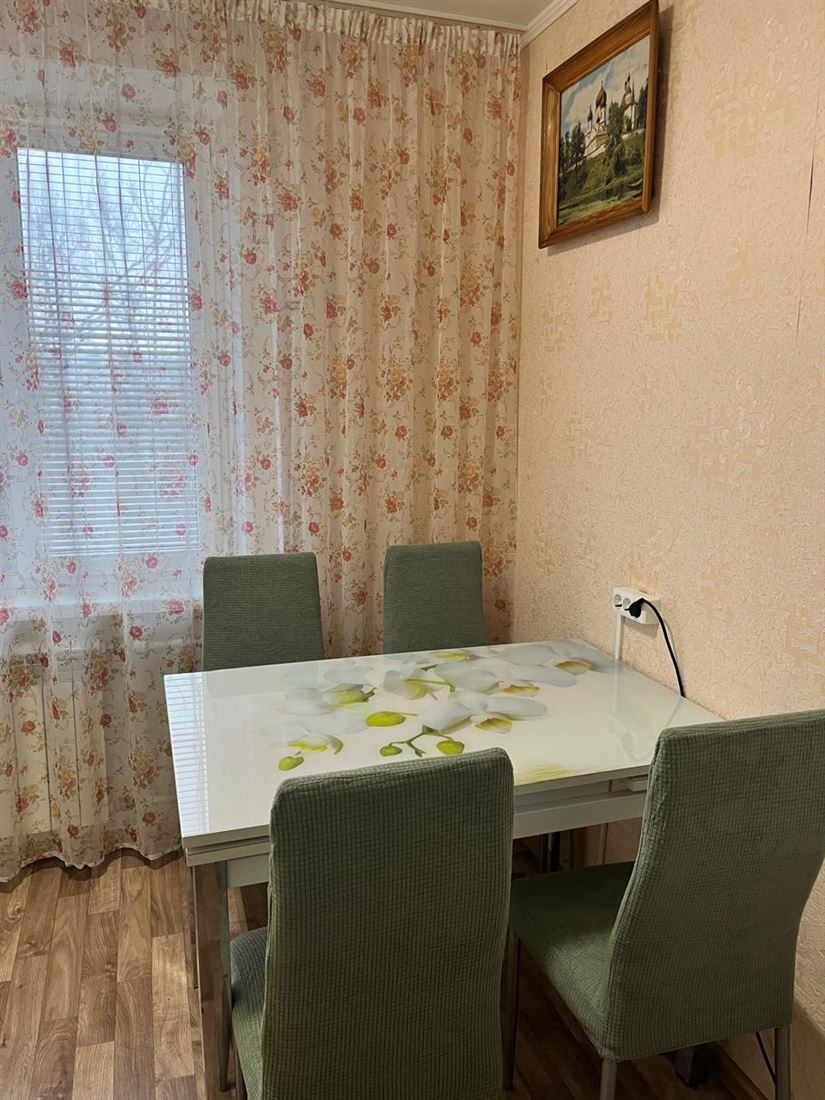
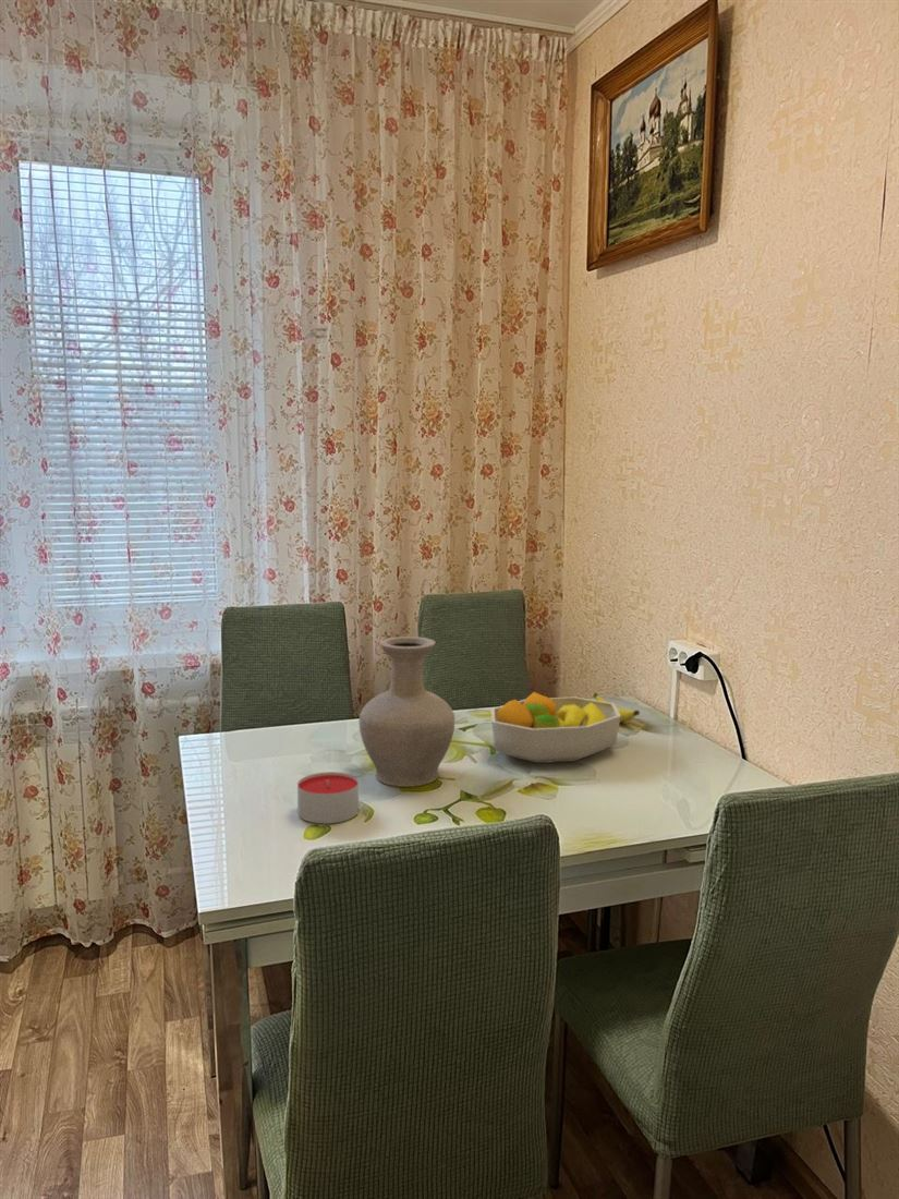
+ vase (406, 708)
+ banana (617, 708)
+ fruit bowl (555, 722)
+ candle (328, 796)
